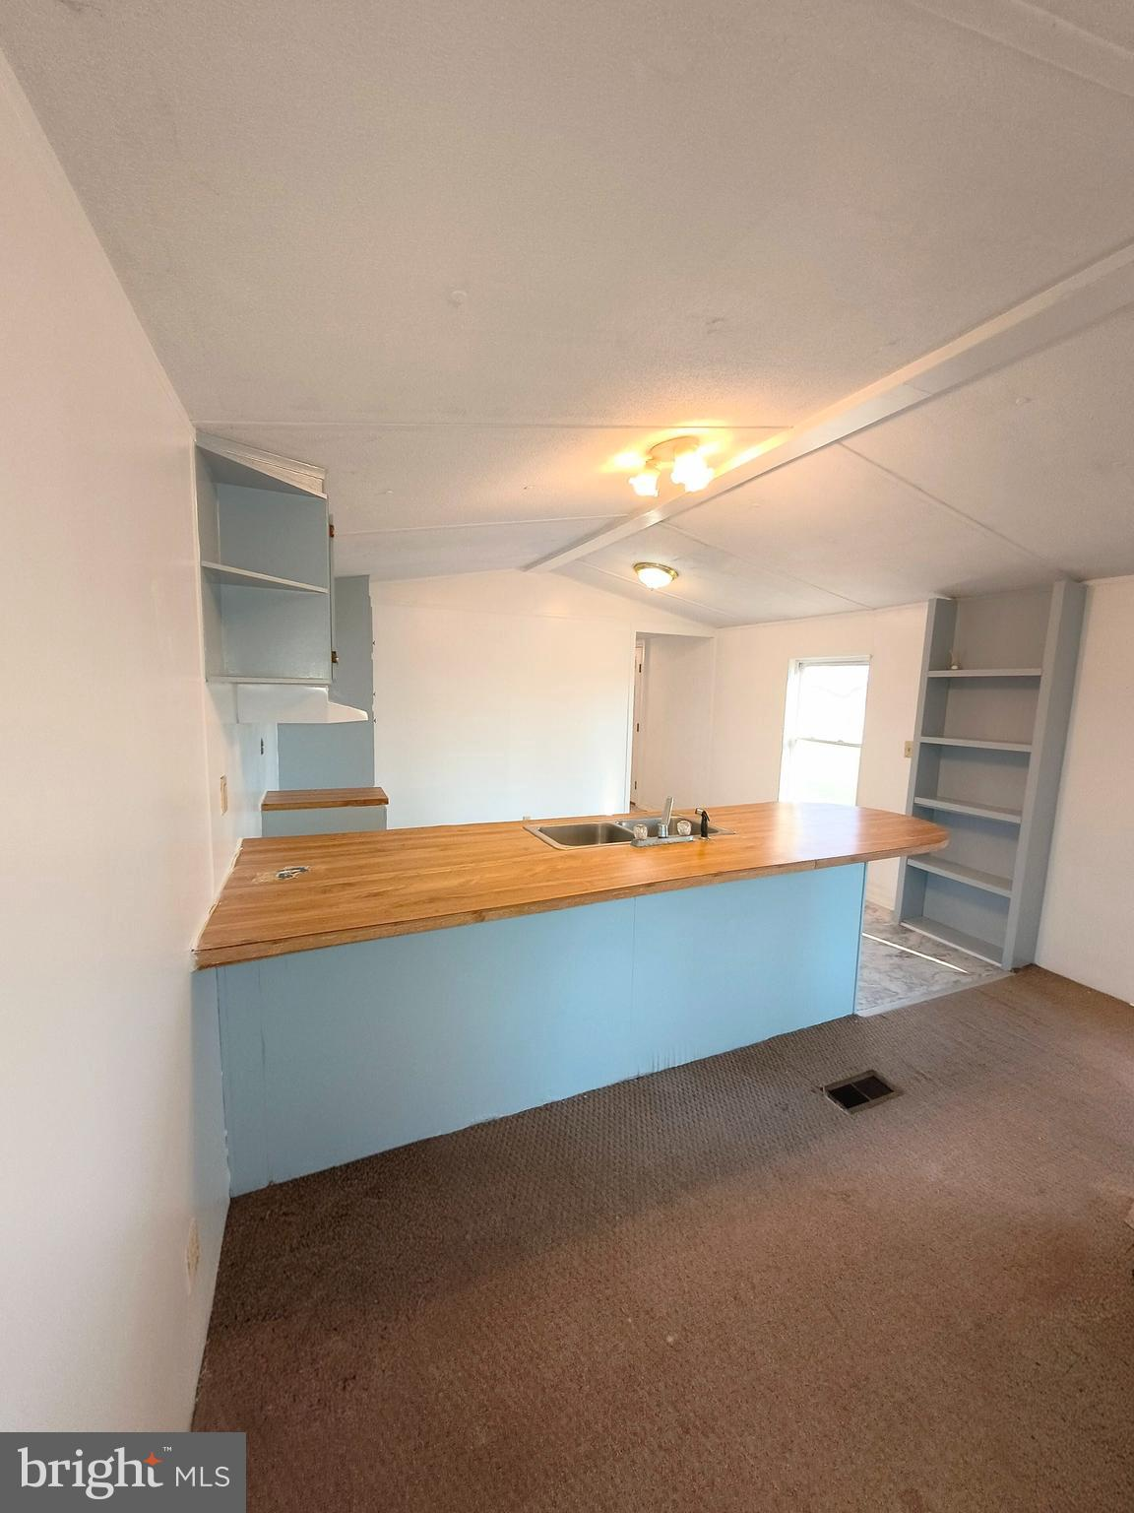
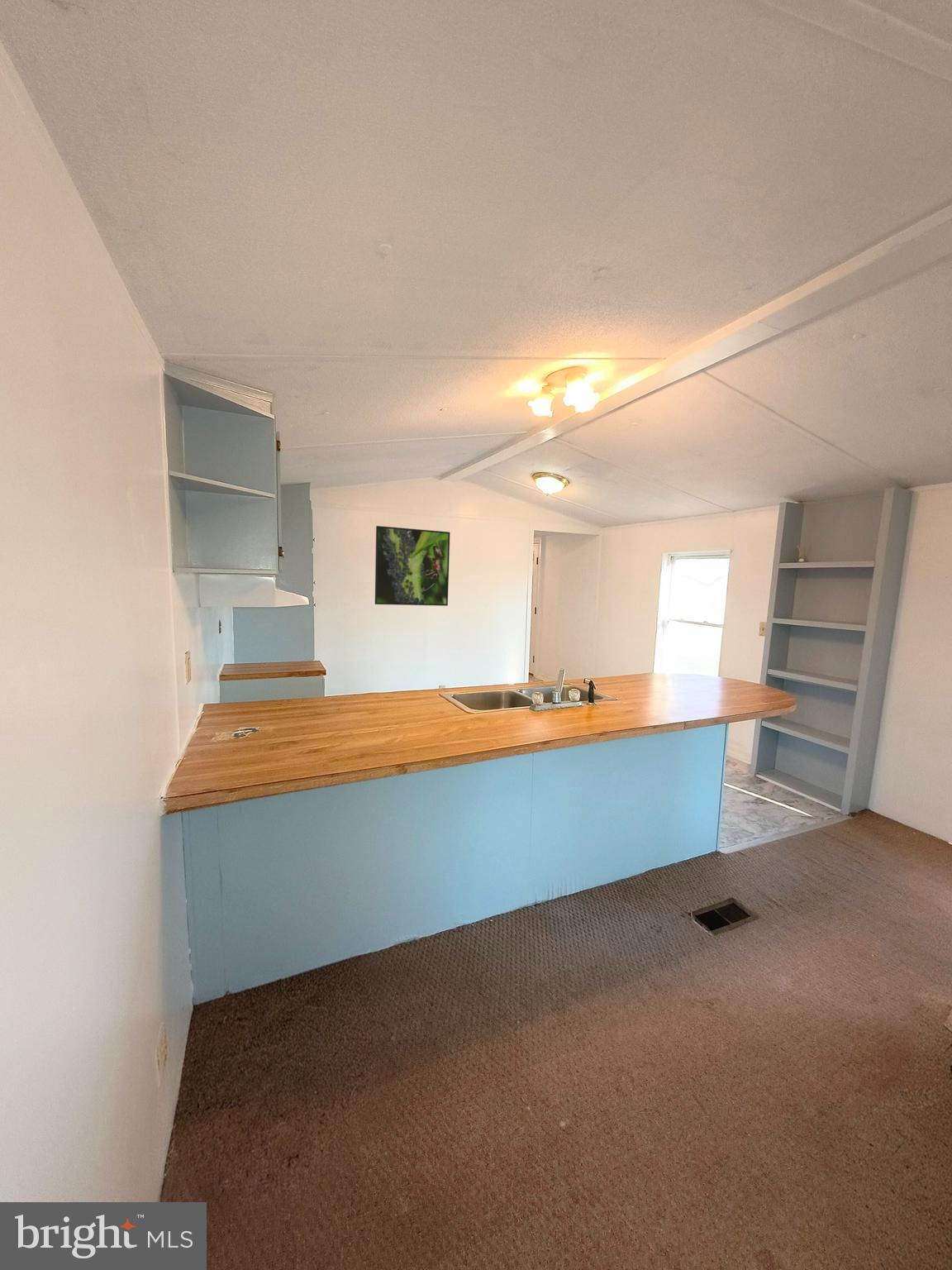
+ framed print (413, 567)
